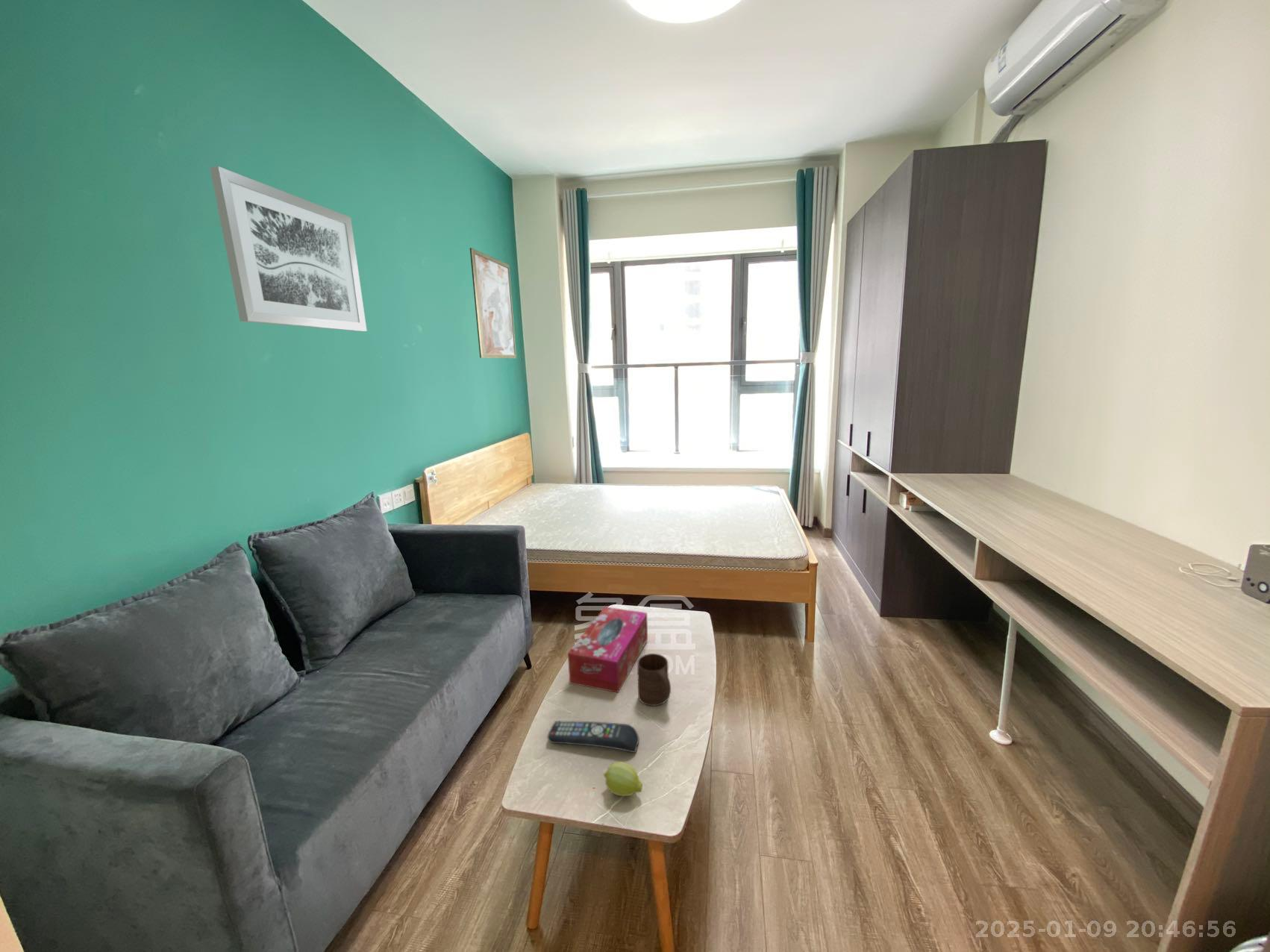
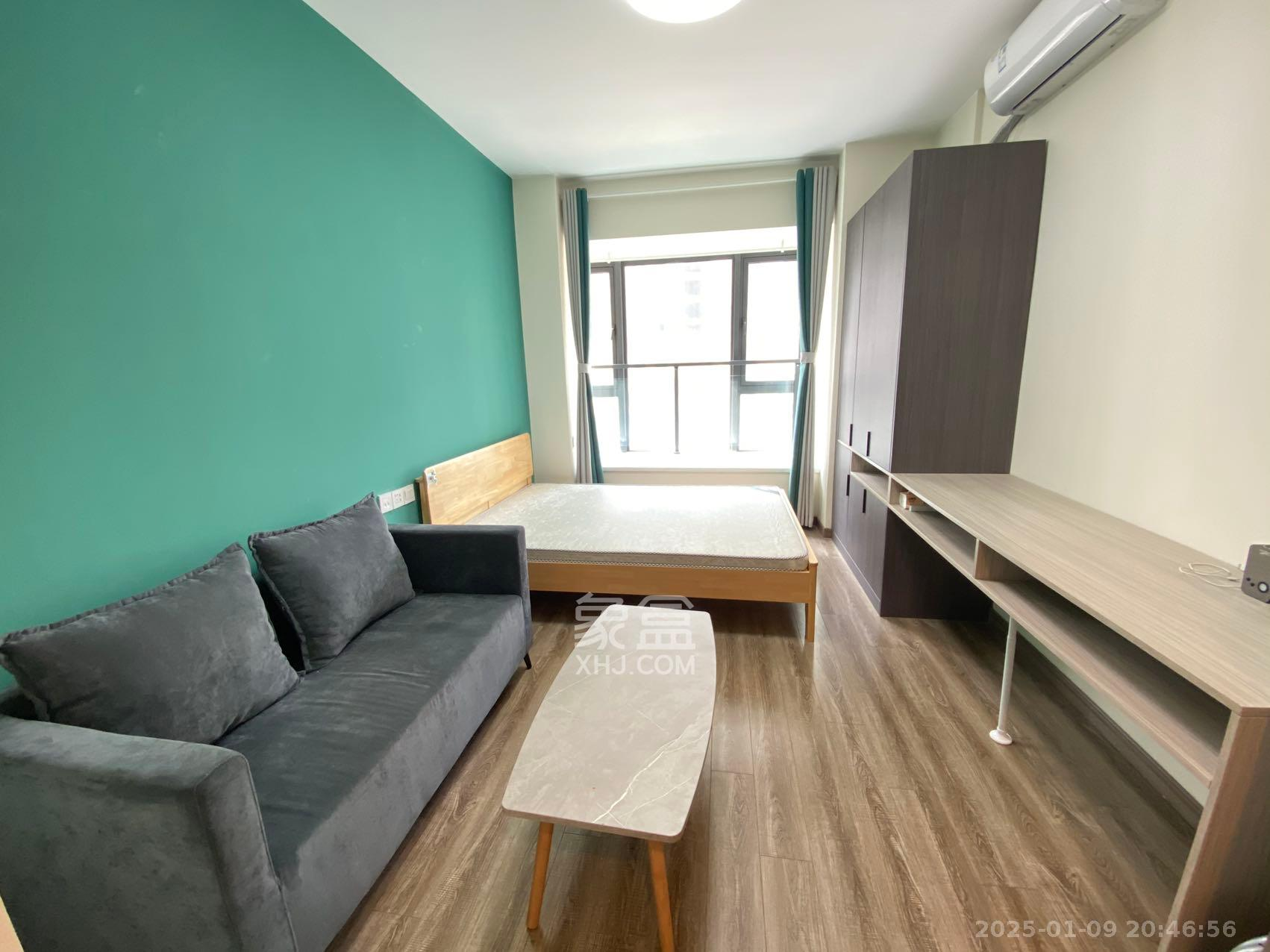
- fruit (622, 779)
- wall art (301, 263)
- cup (657, 681)
- remote control (593, 734)
- tissue box (610, 645)
- wall art (495, 308)
